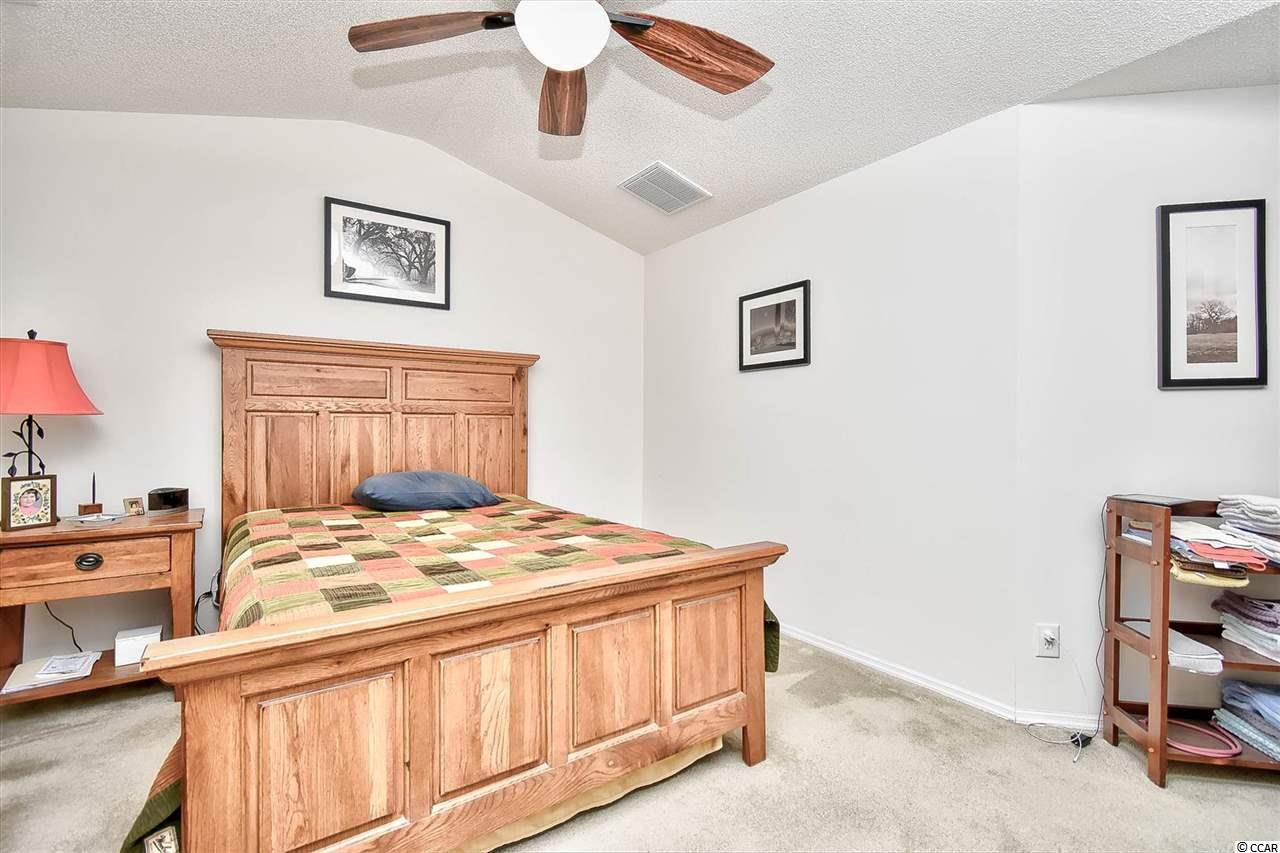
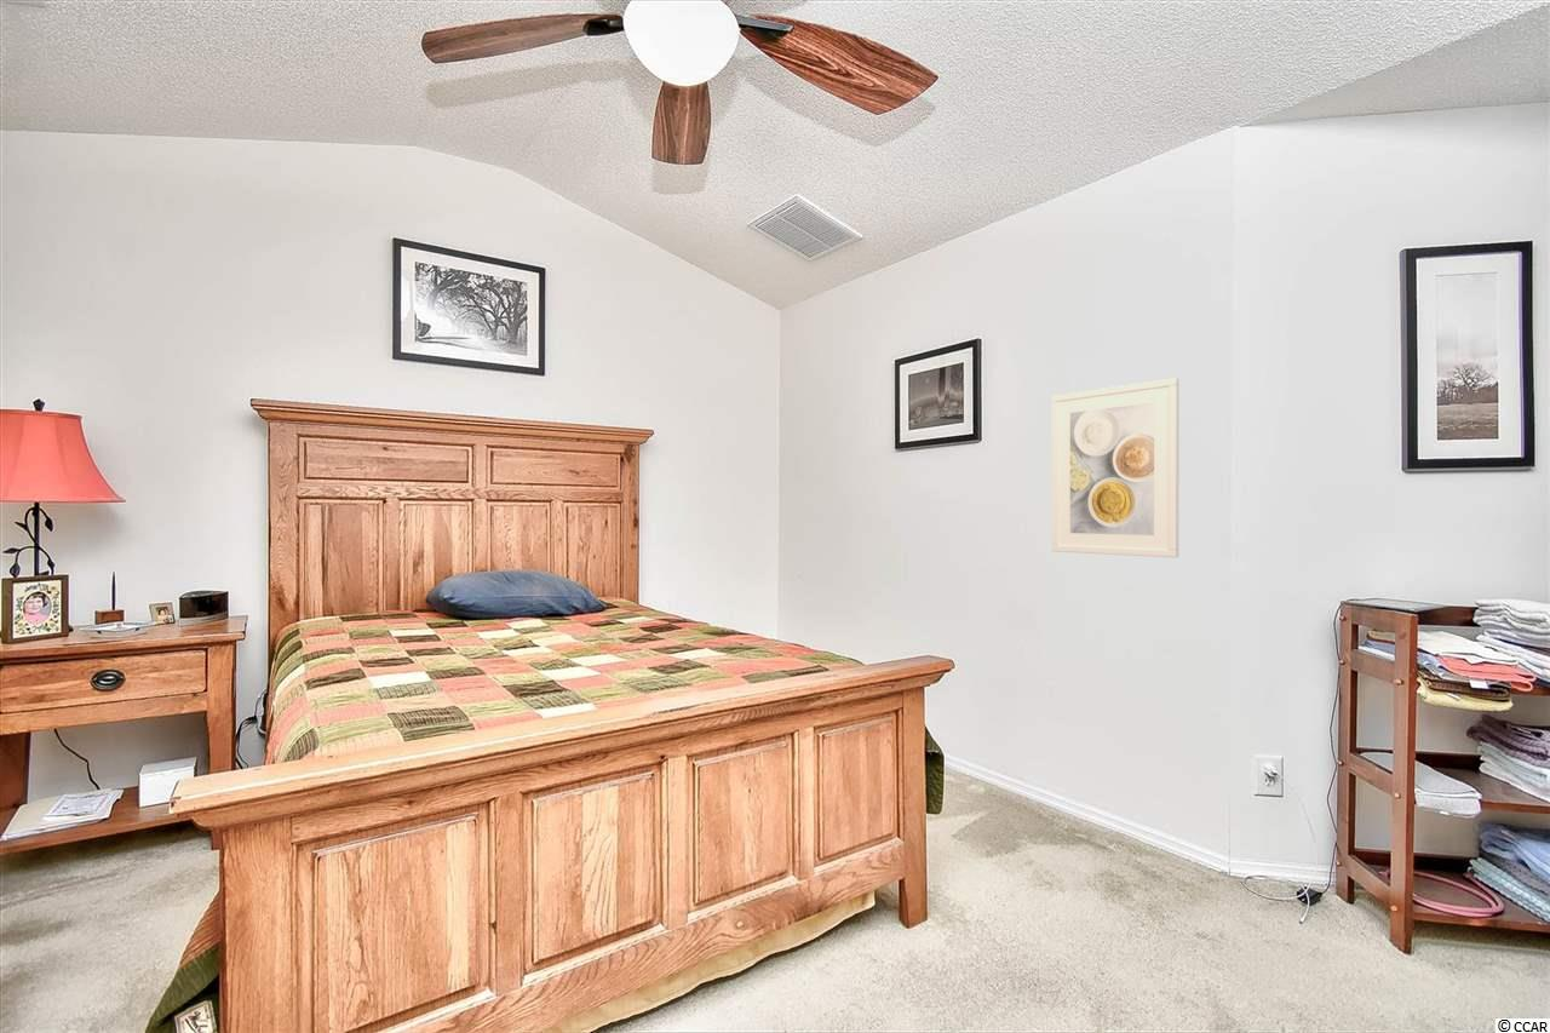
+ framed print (1110, 471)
